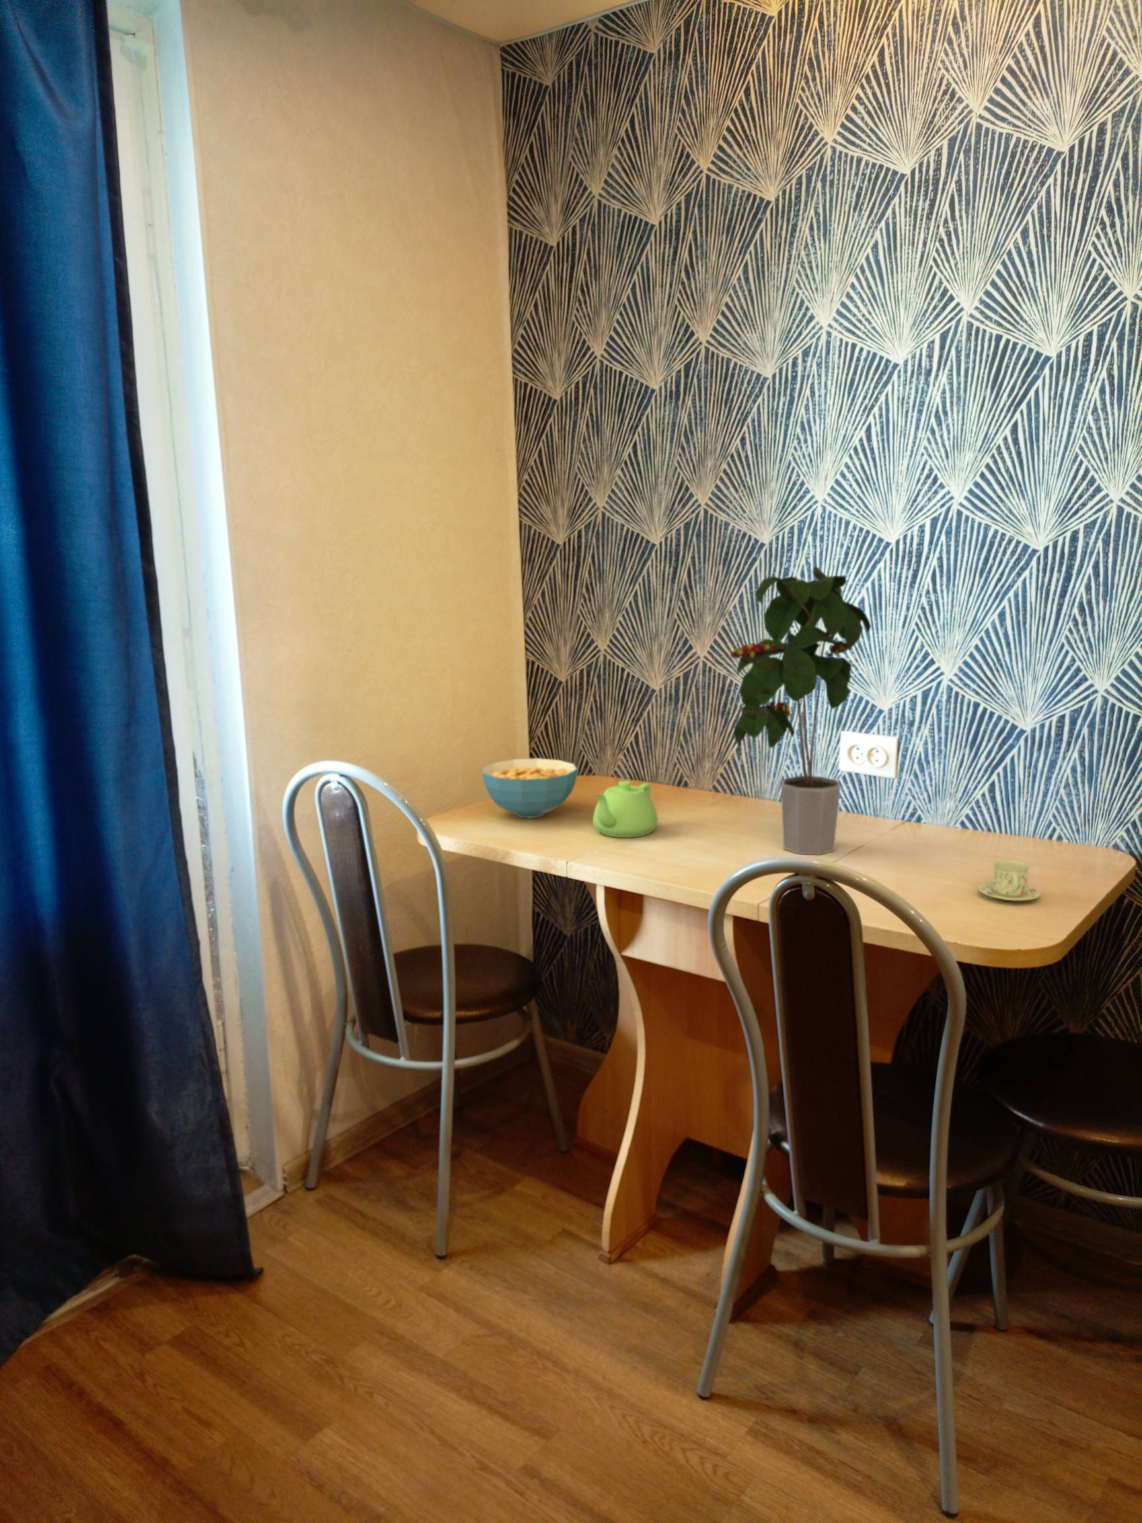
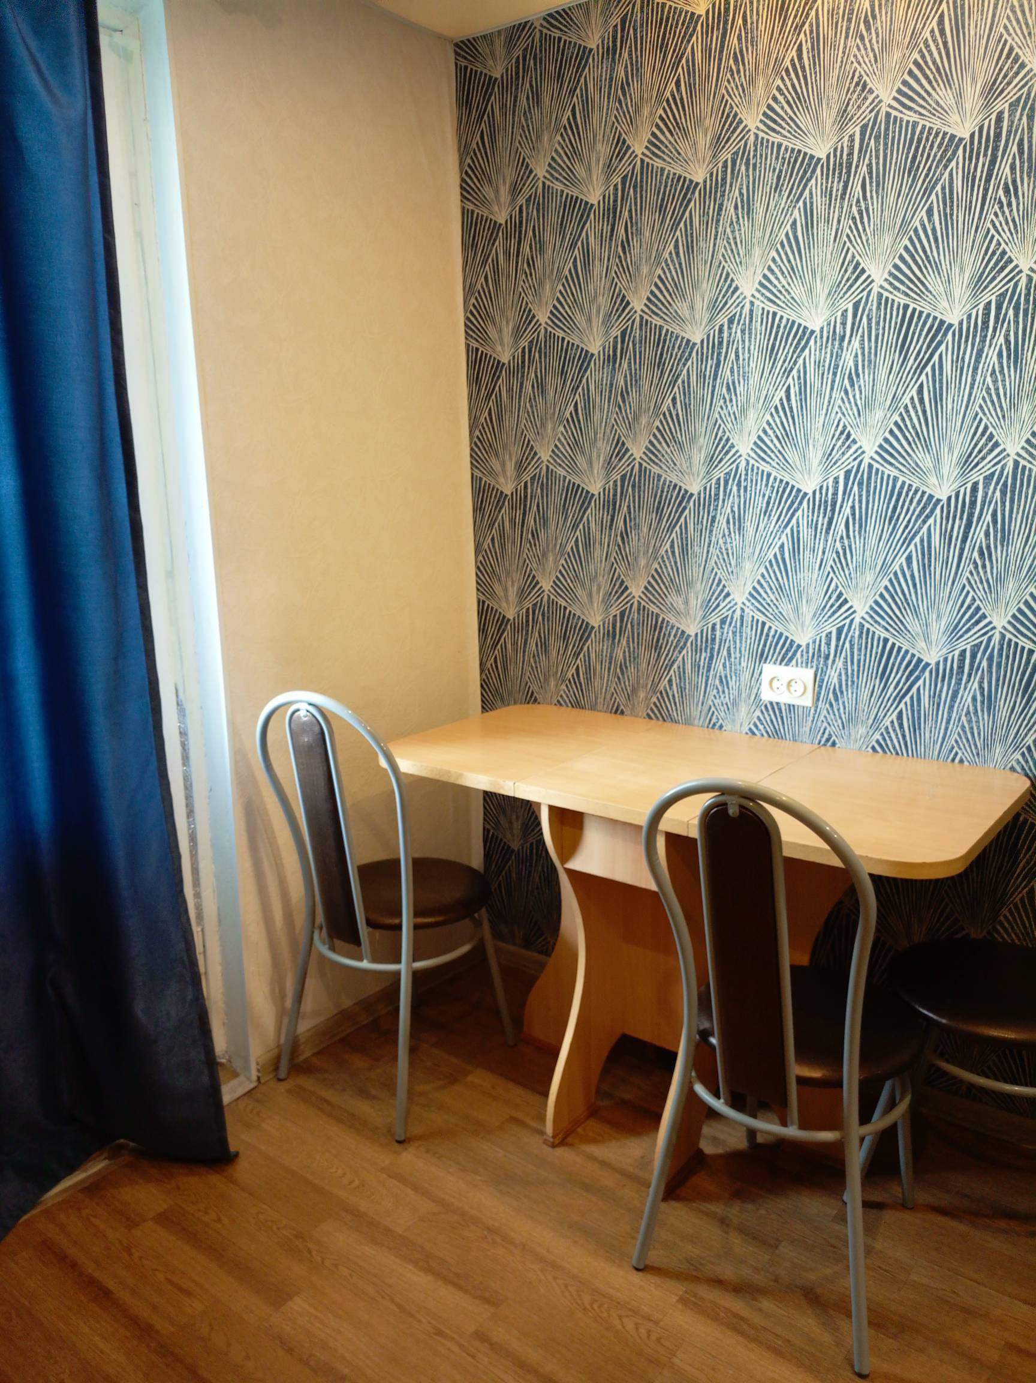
- cereal bowl (529, 791)
- potted plant (804, 711)
- chinaware (1010, 880)
- teapot (624, 806)
